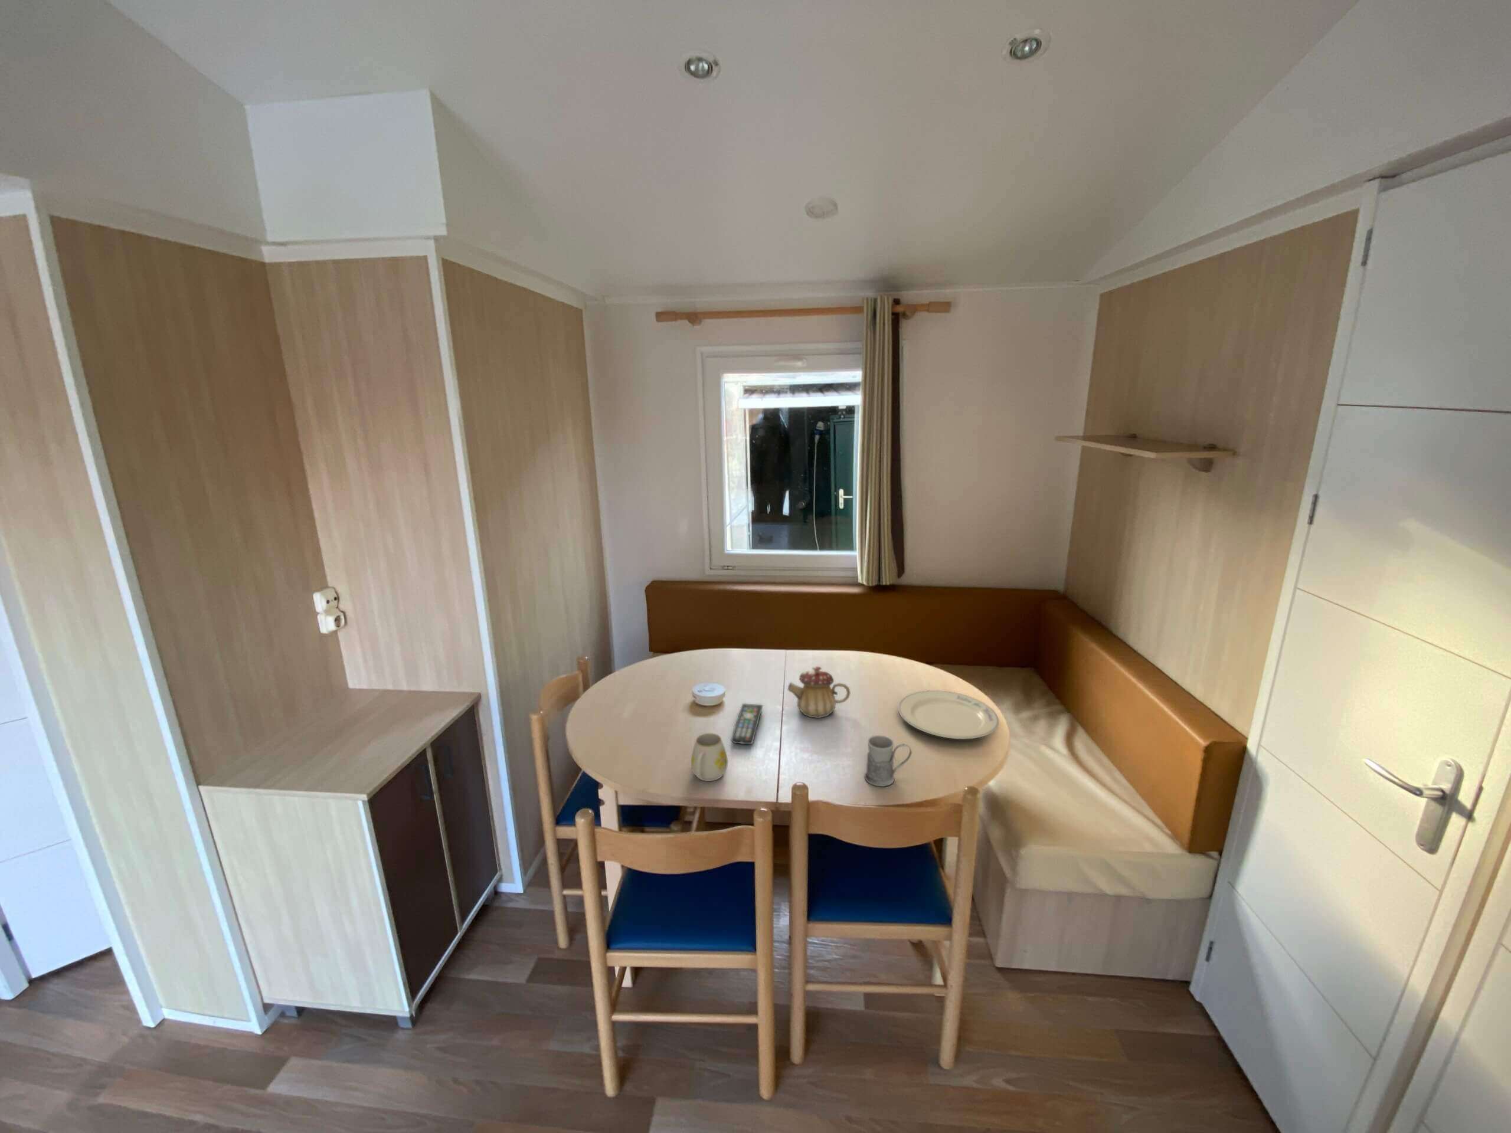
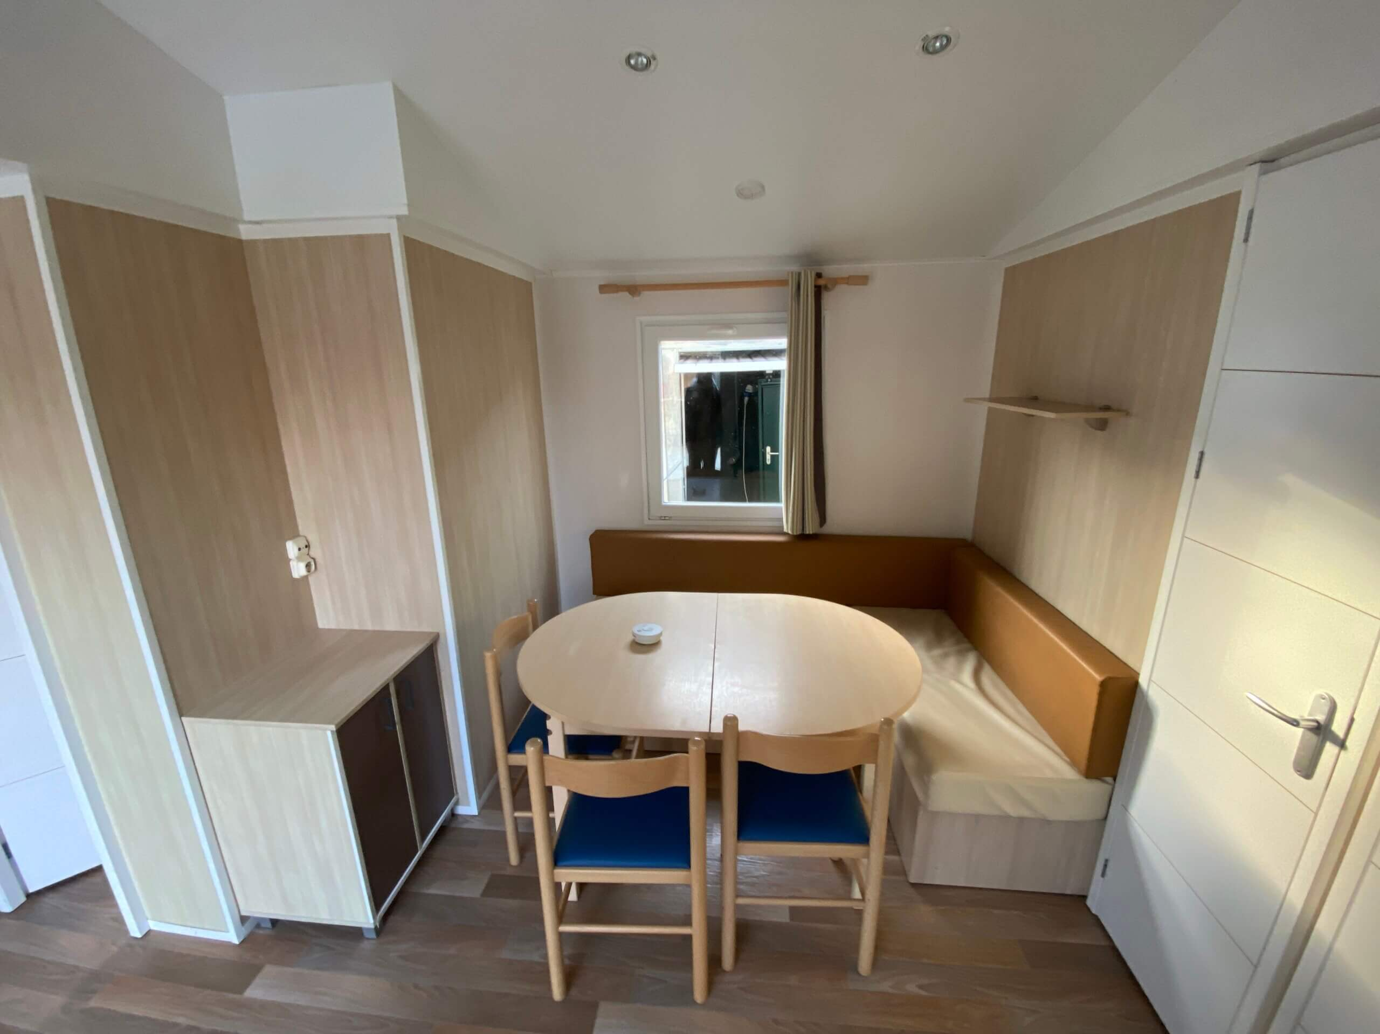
- mug (889, 759)
- mug (707, 759)
- teapot (820, 688)
- chinaware (947, 715)
- remote control (748, 721)
